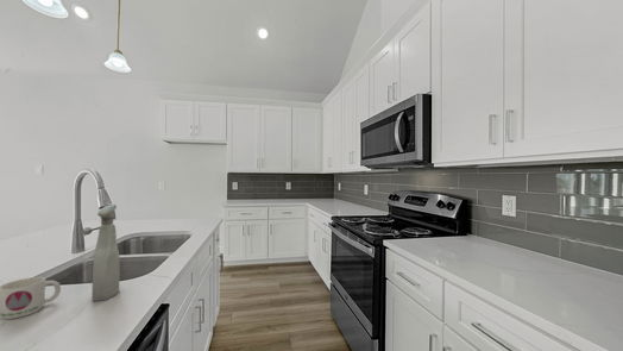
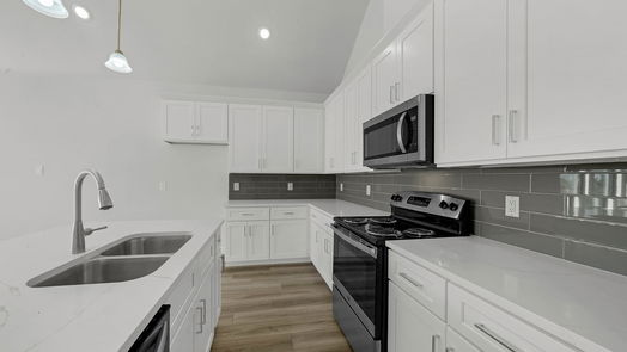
- spray bottle (106, 250)
- mug (31, 294)
